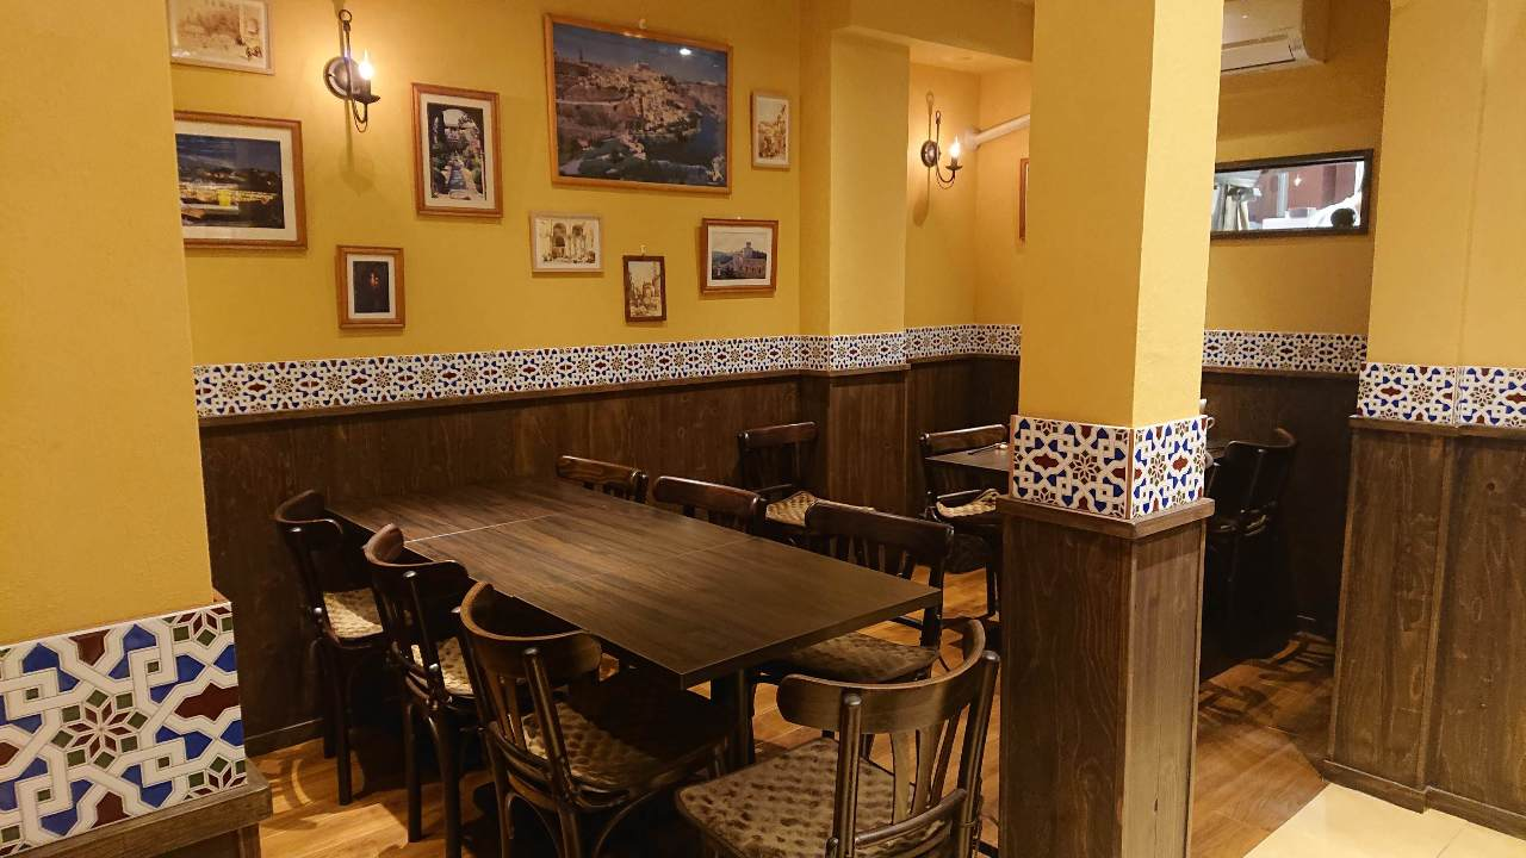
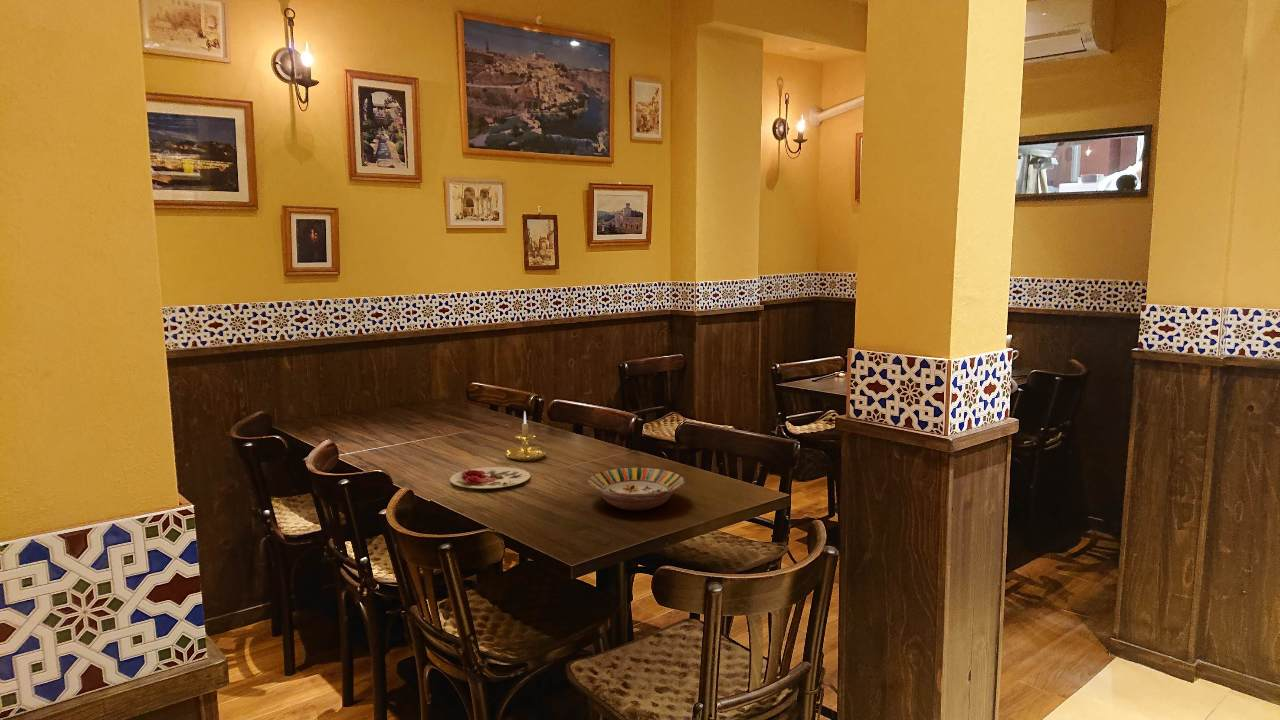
+ plate (490, 476)
+ serving bowl (636, 491)
+ candle holder (527, 434)
